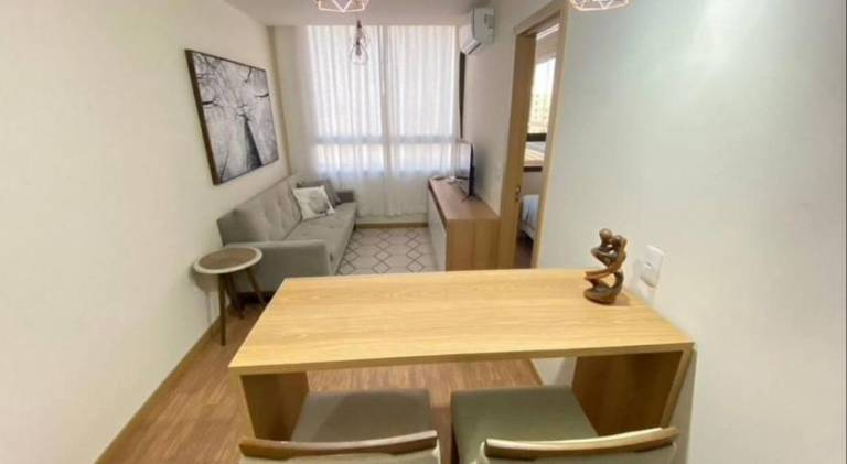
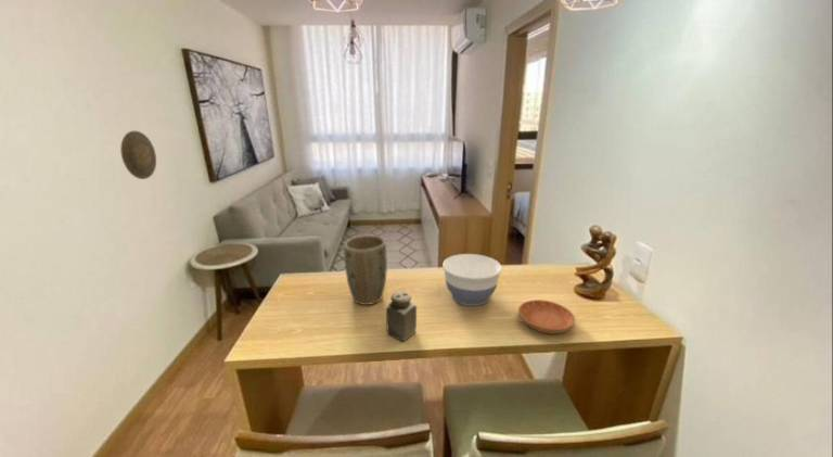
+ salt shaker (401, 314)
+ plant pot (367, 270)
+ decorative plate (141, 155)
+ bowl (471, 280)
+ saucer (546, 317)
